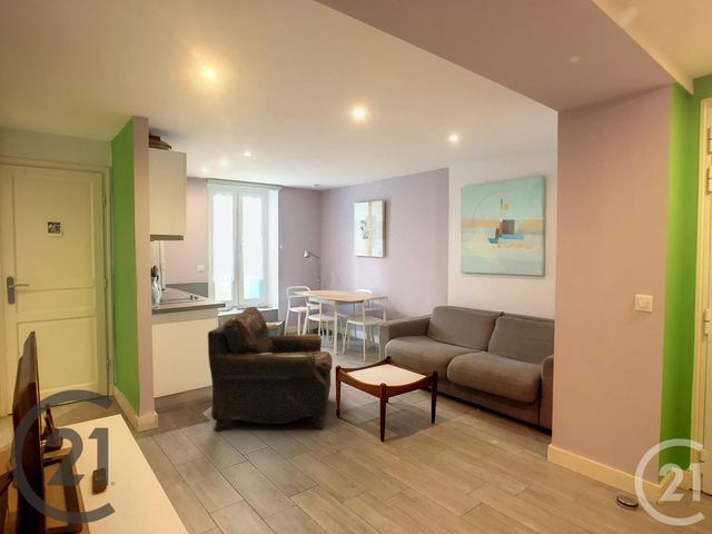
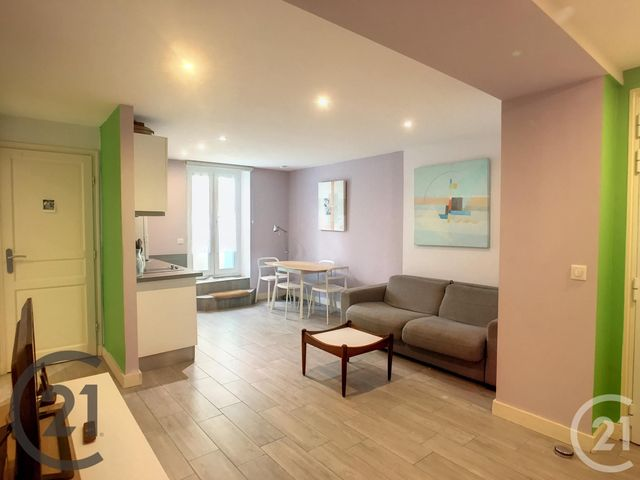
- leather (277, 362)
